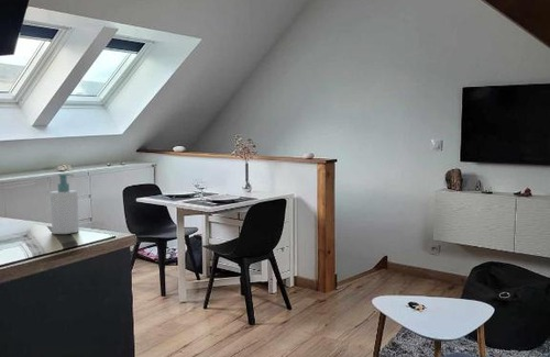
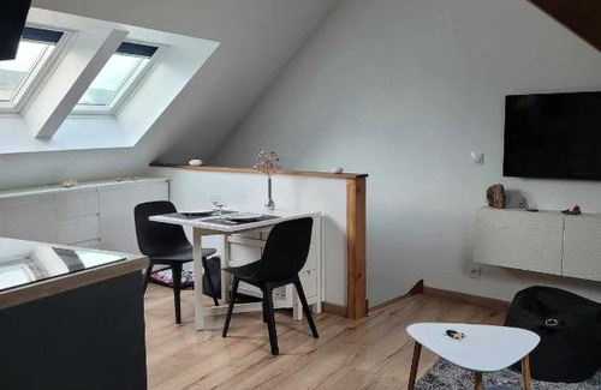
- soap bottle (64, 202)
